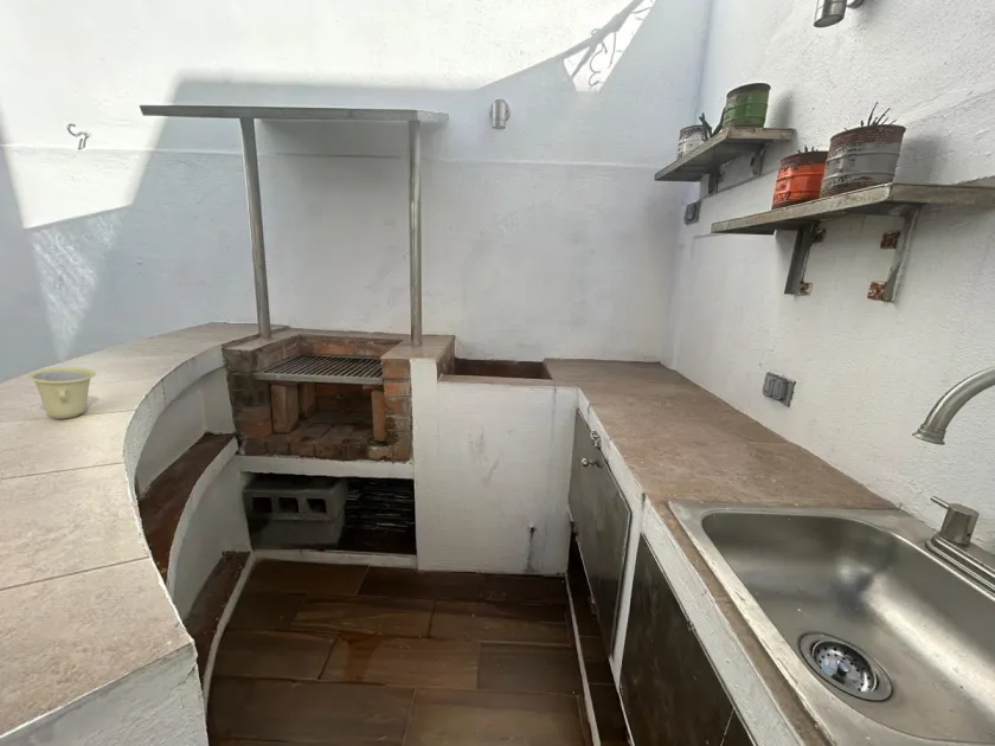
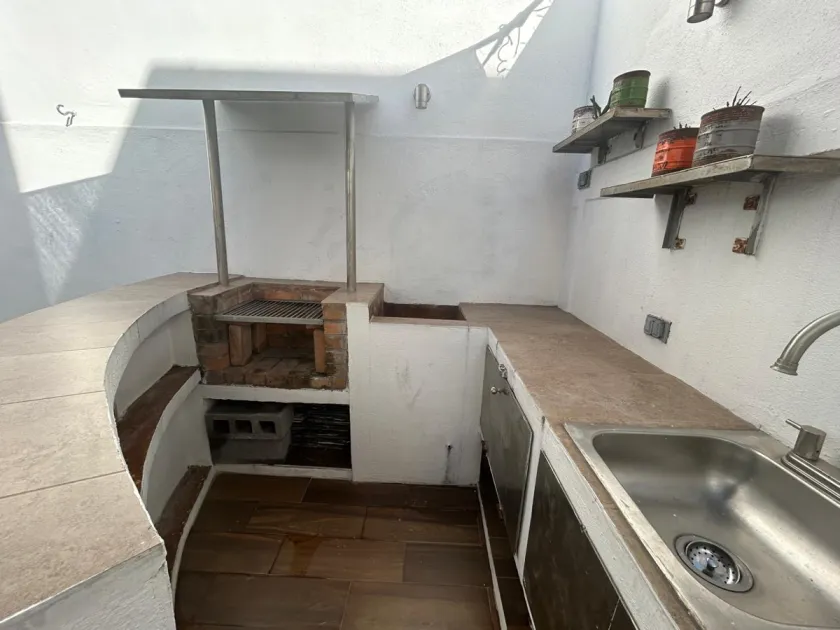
- cup (66, 393)
